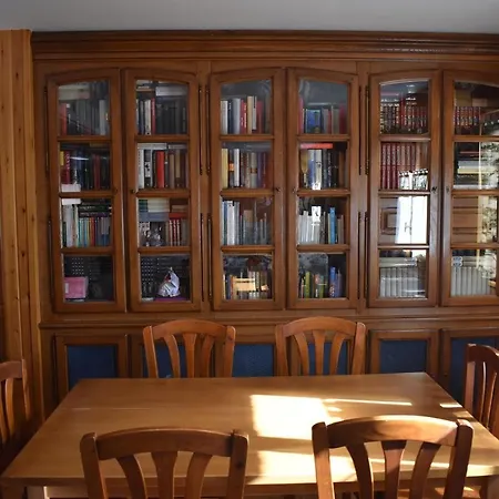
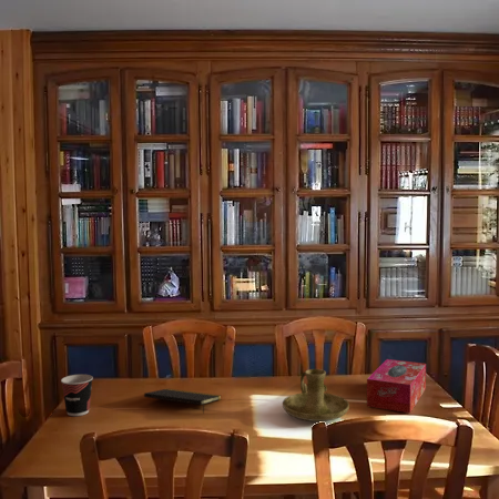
+ cup (77, 395)
+ tissue box (397, 384)
+ notepad (183, 396)
+ candle holder (313, 390)
